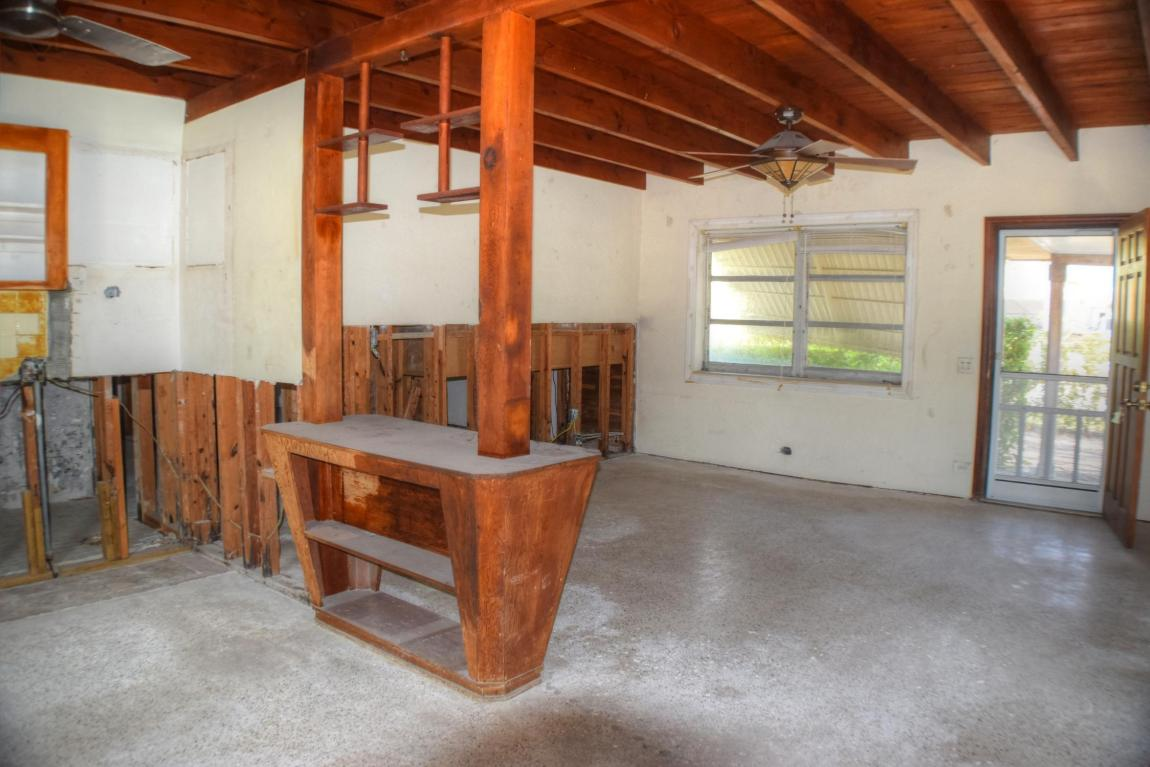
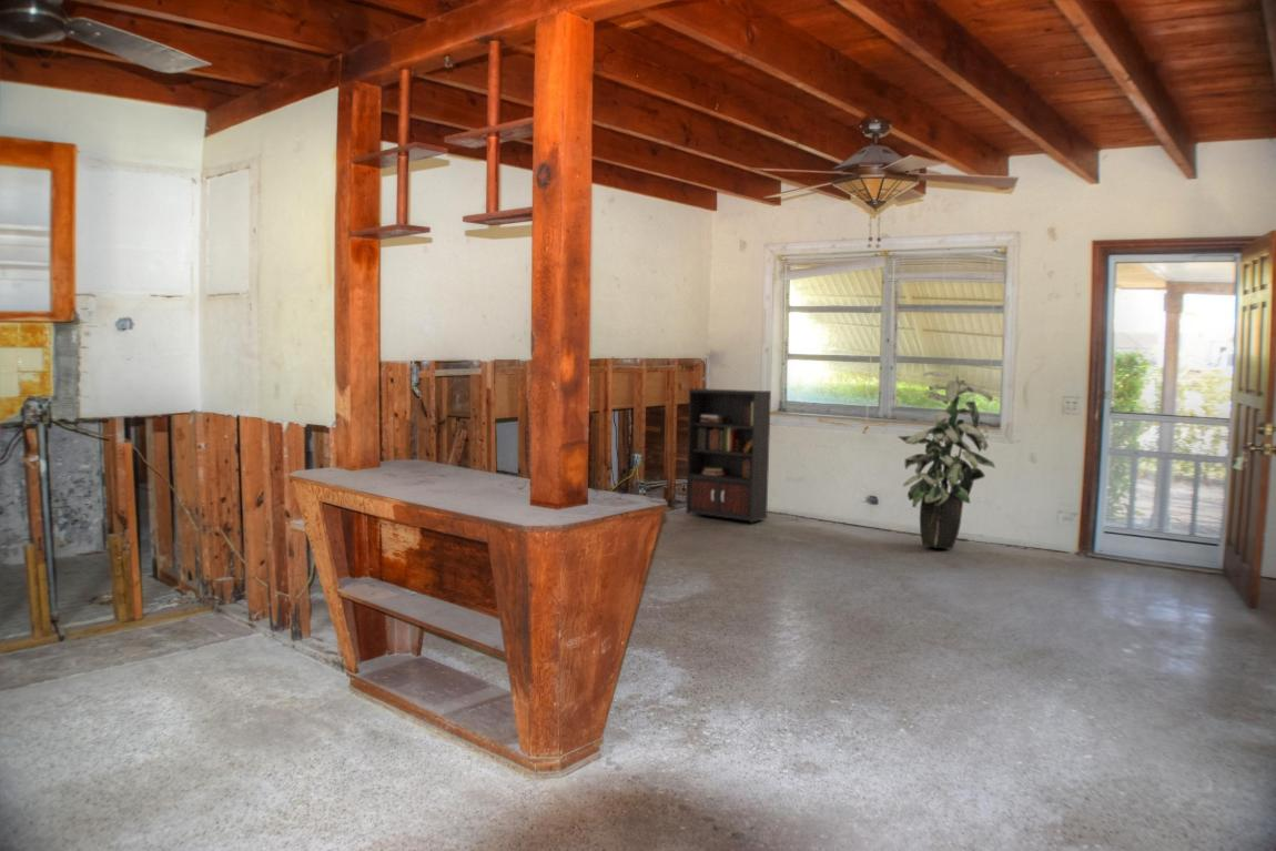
+ bookcase (743, 454)
+ indoor plant (942, 459)
